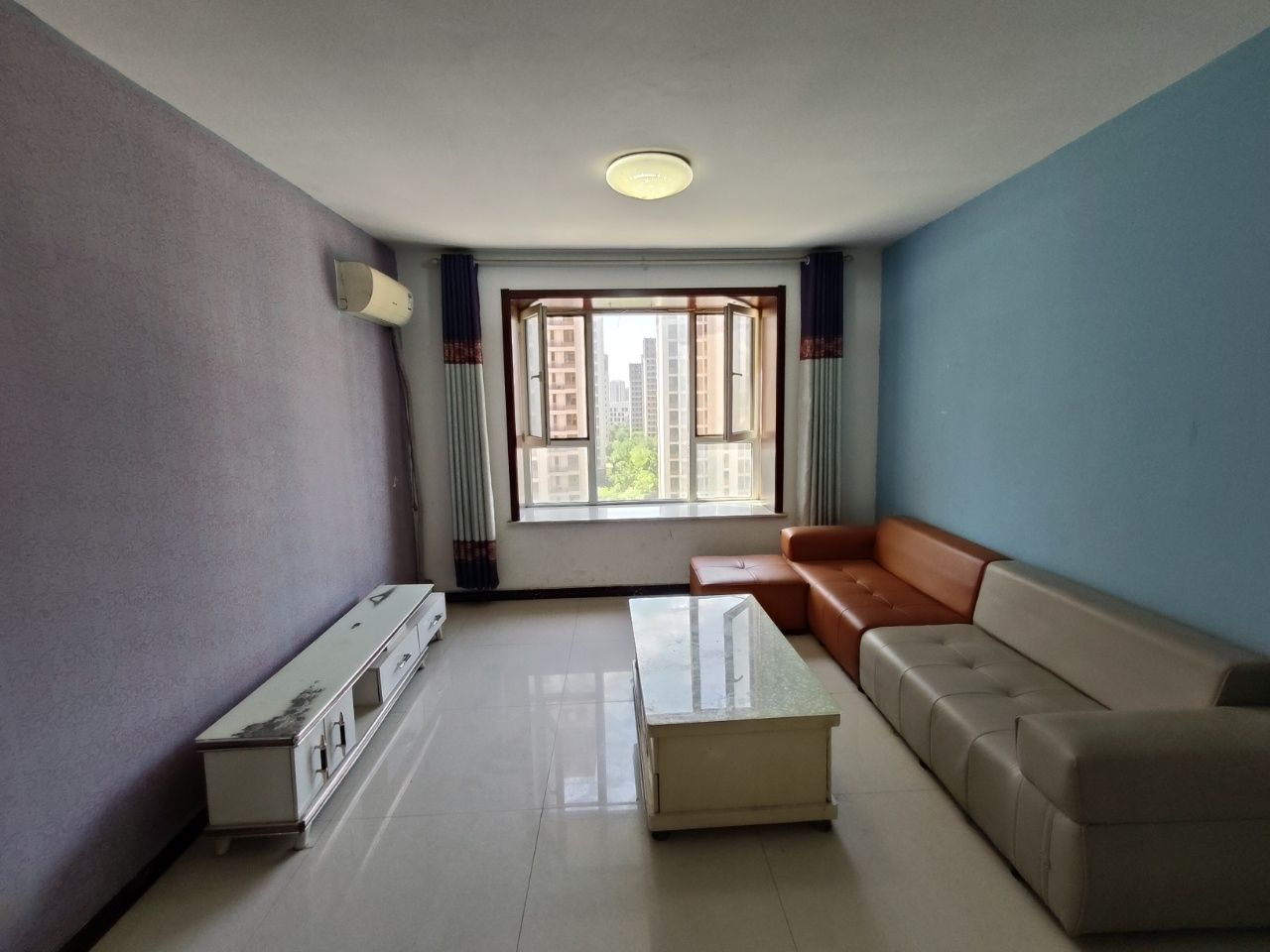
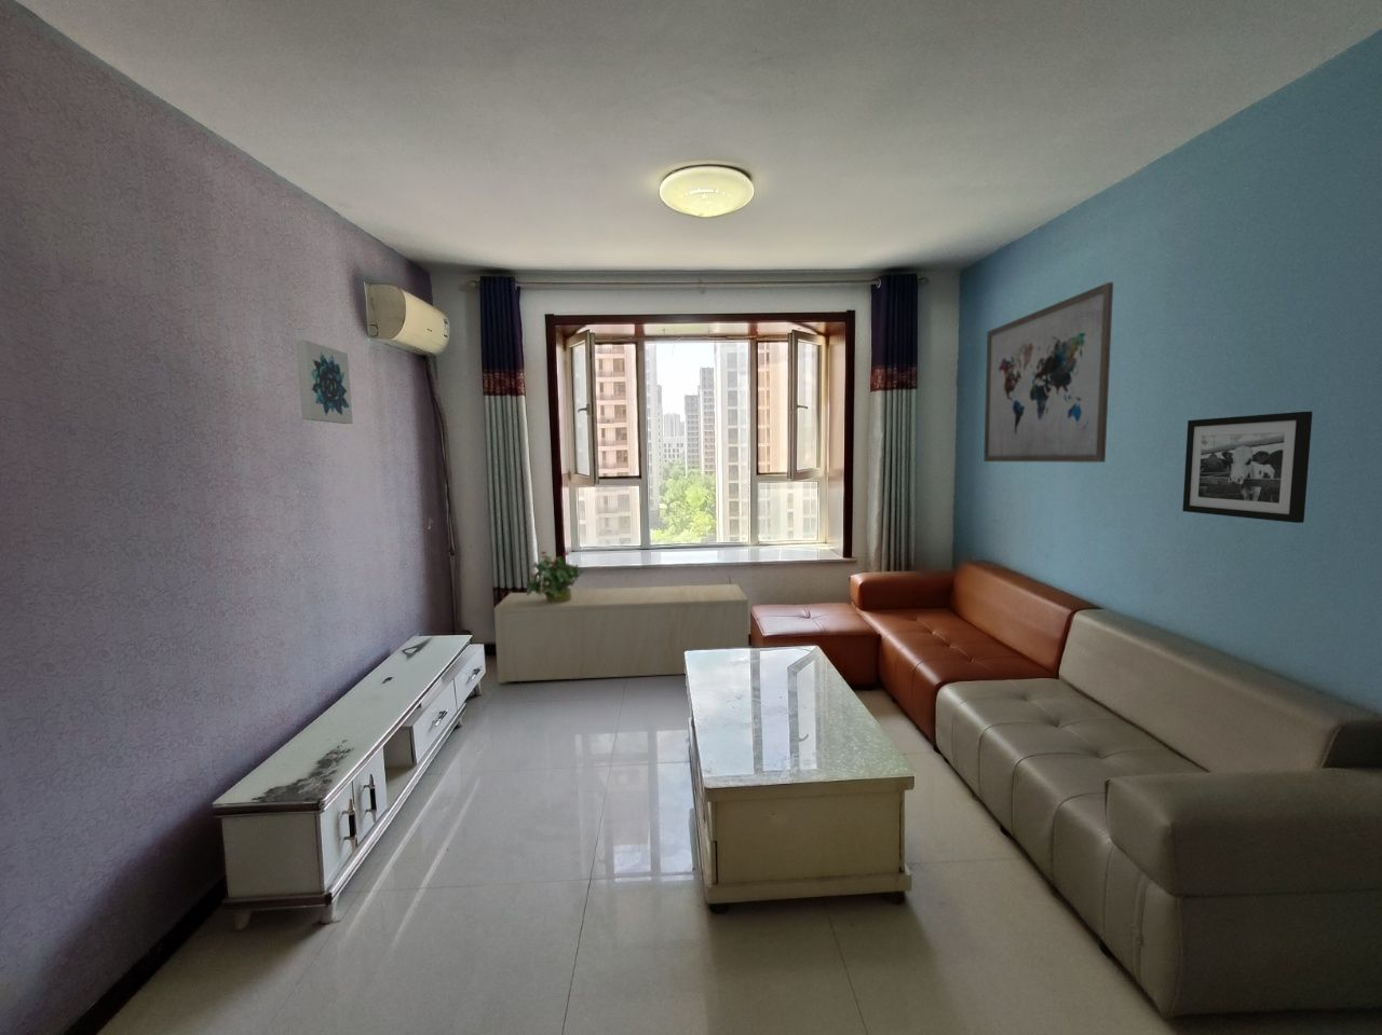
+ wall art (326, 384)
+ potted plant (554, 576)
+ wall art (1036, 387)
+ storage bench (625, 629)
+ picture frame (1239, 465)
